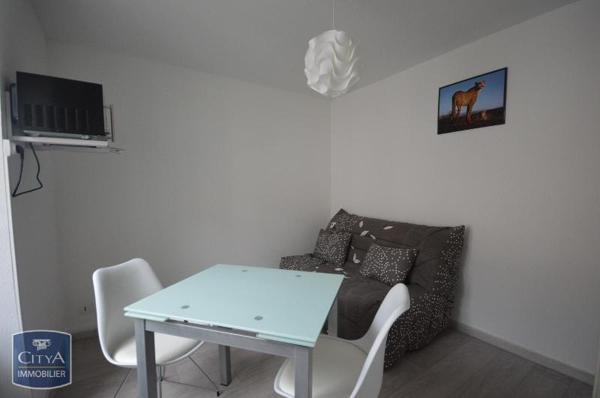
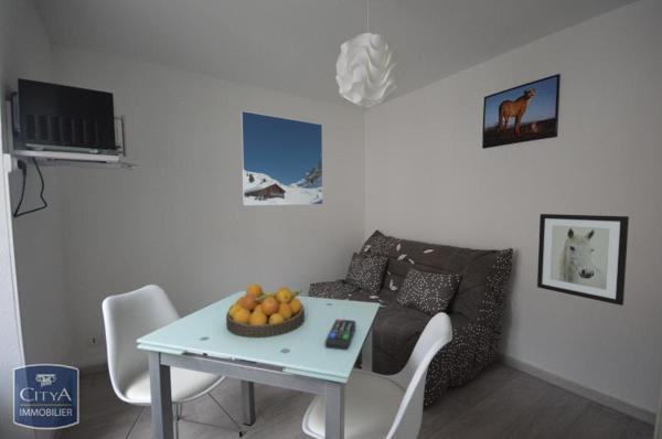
+ remote control (341, 332)
+ fruit bowl (266, 304)
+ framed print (285, 161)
+ wall art (578, 255)
